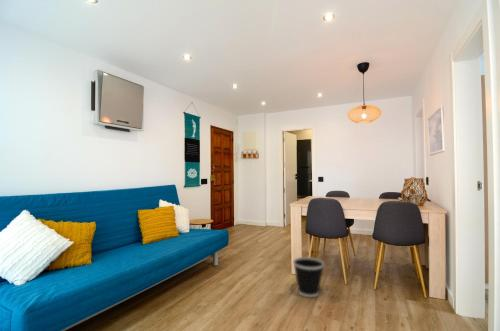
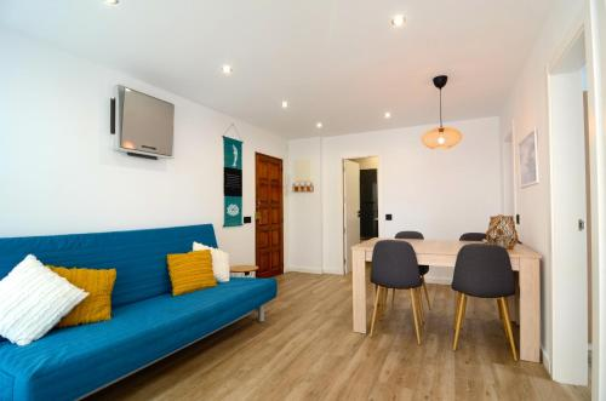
- wastebasket (308, 277)
